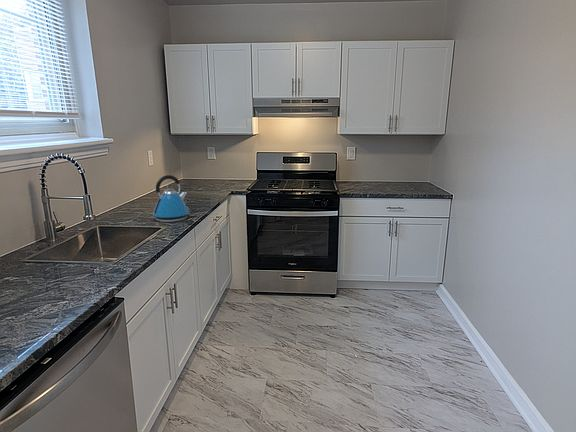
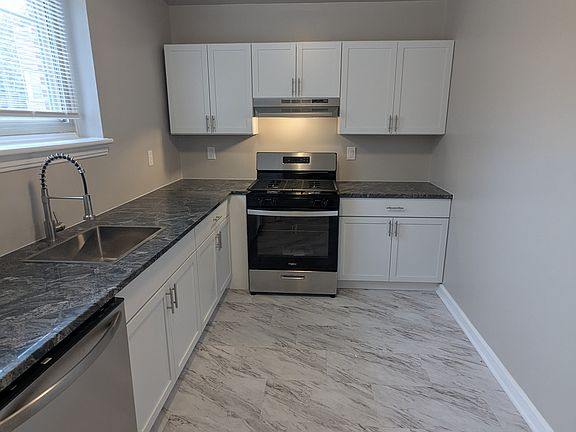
- kettle (168, 197)
